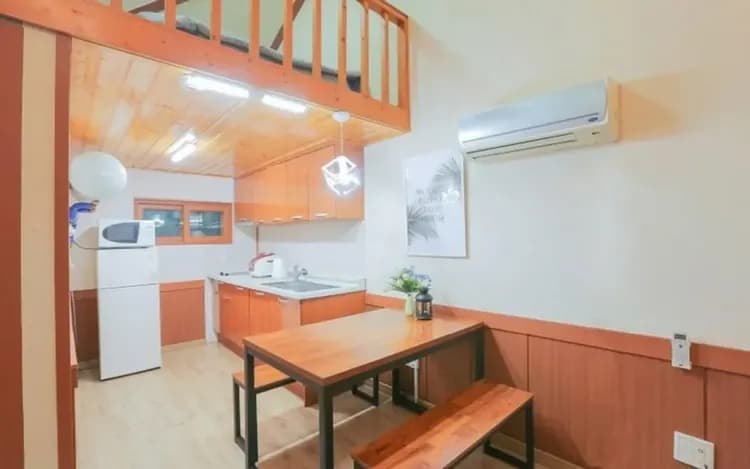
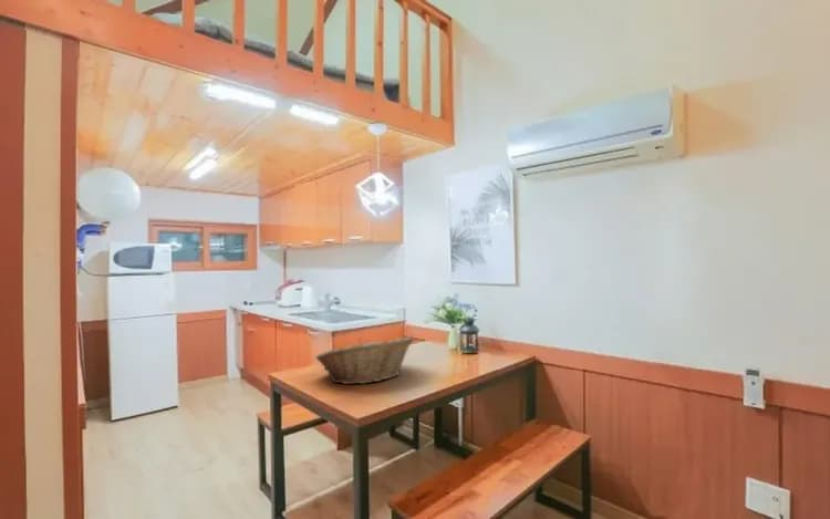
+ fruit basket (366, 355)
